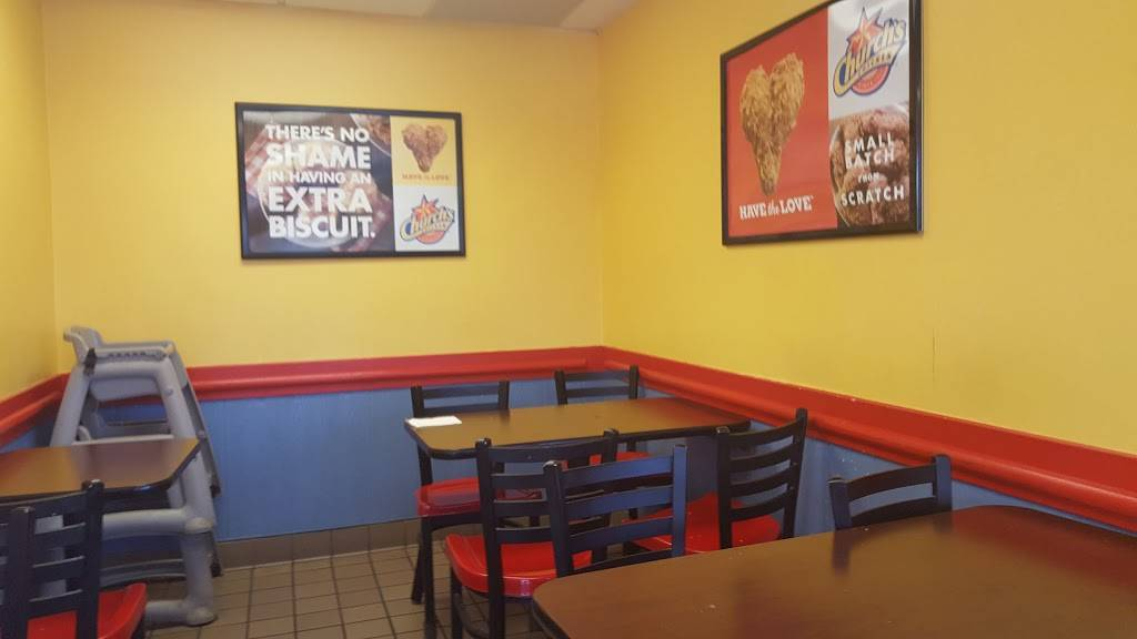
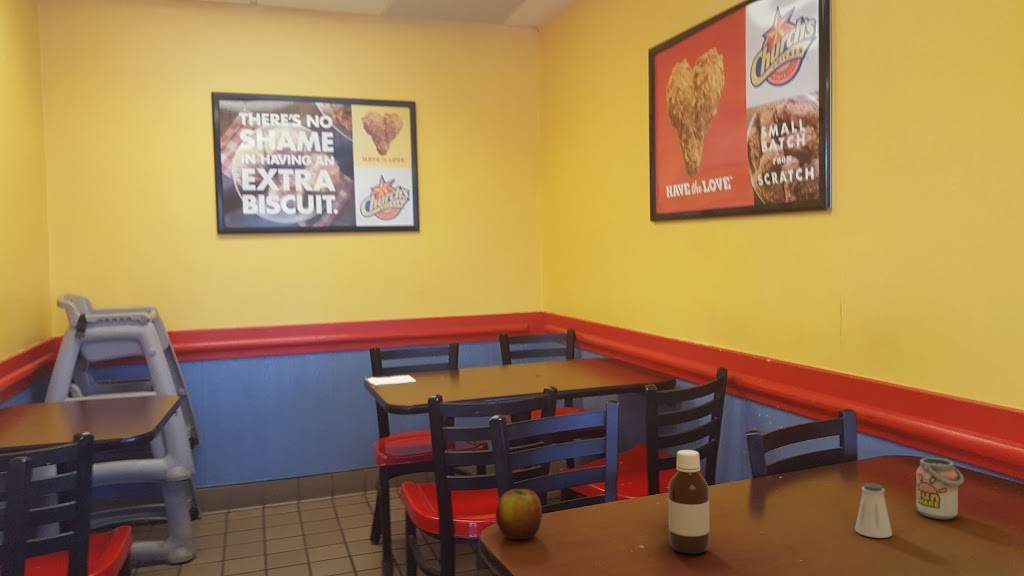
+ bottle (688, 500)
+ apple (518, 513)
+ saltshaker (873, 508)
+ beverage can (939, 488)
